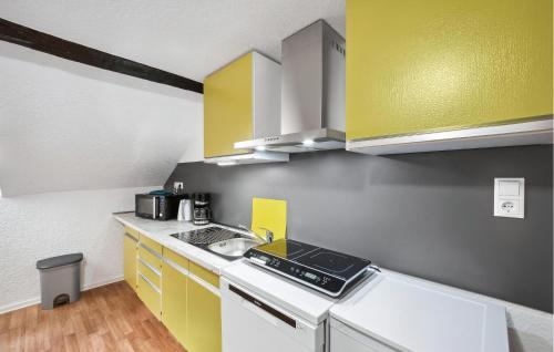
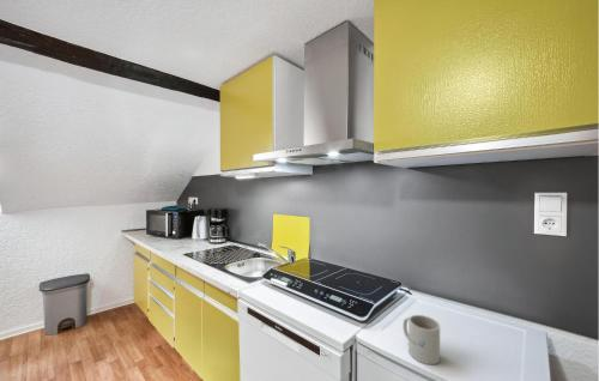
+ mug (419, 334)
